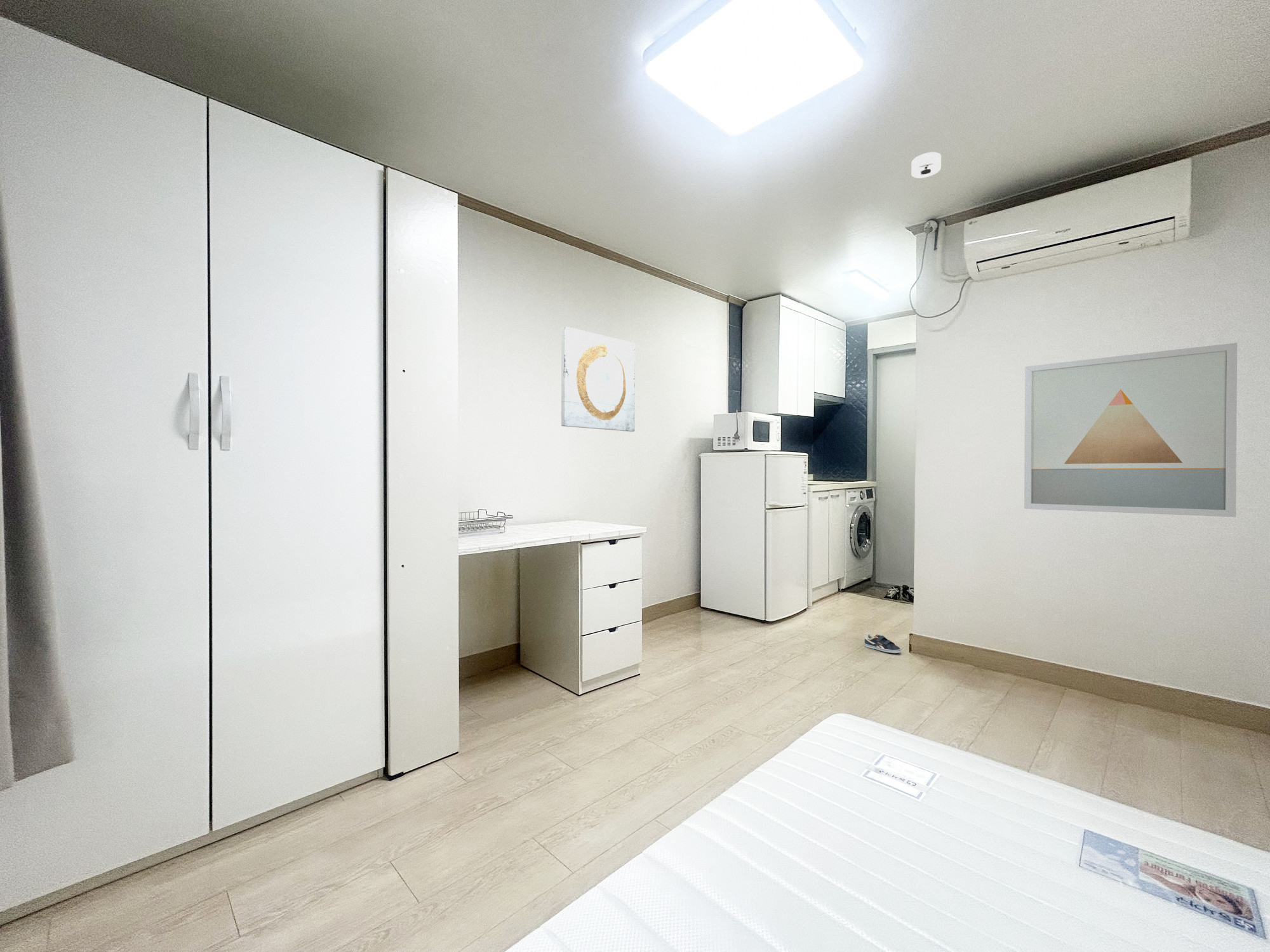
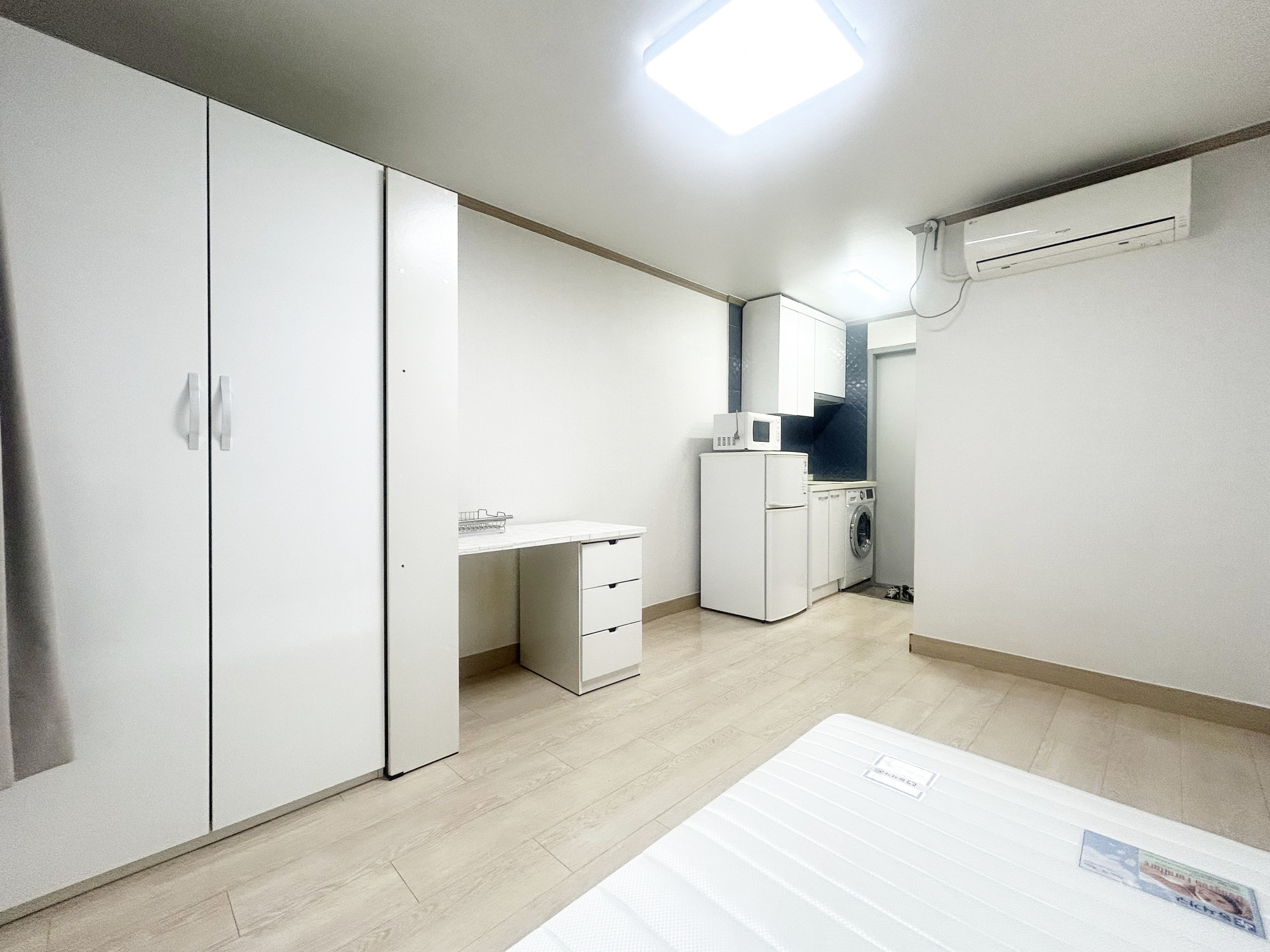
- wall art (599, 382)
- sneaker (881, 642)
- wall art (1120, 434)
- smoke detector (926, 166)
